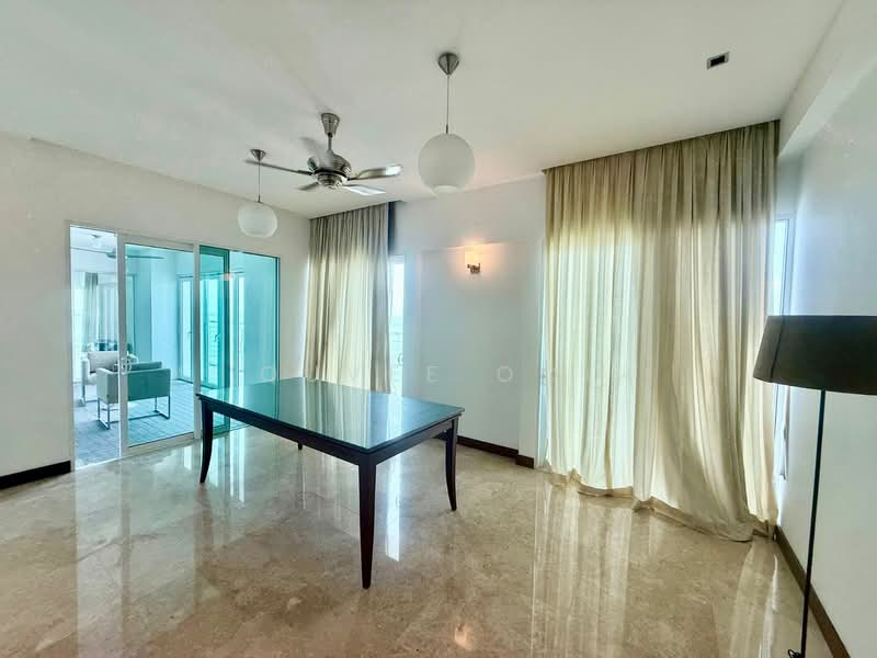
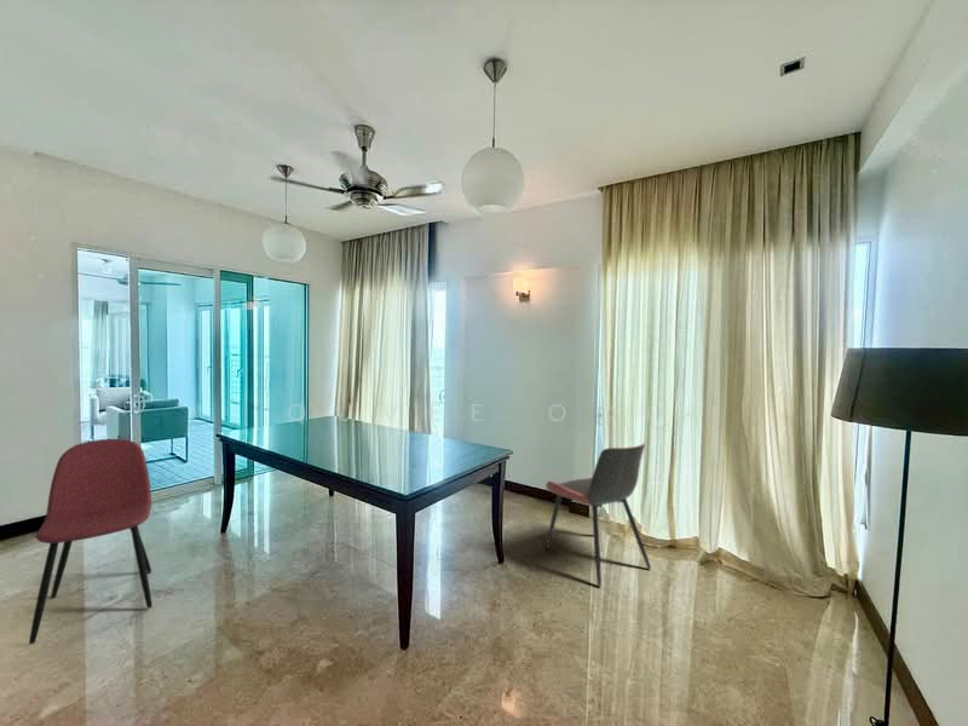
+ dining chair (597, 497)
+ dining chair (98, 525)
